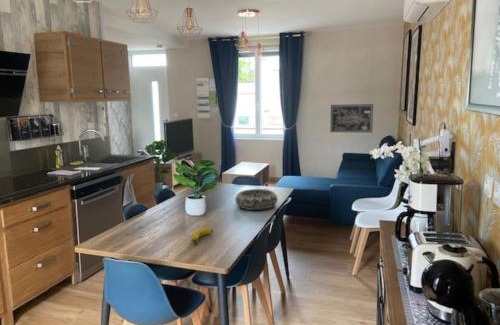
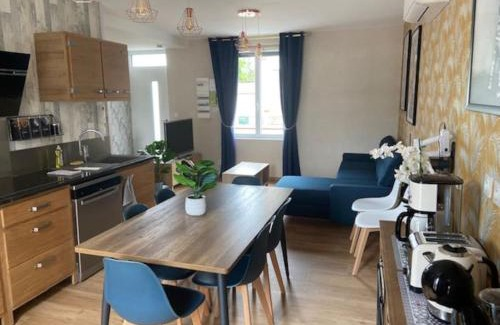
- decorative bowl (256, 199)
- wall art (351, 118)
- banana (200, 234)
